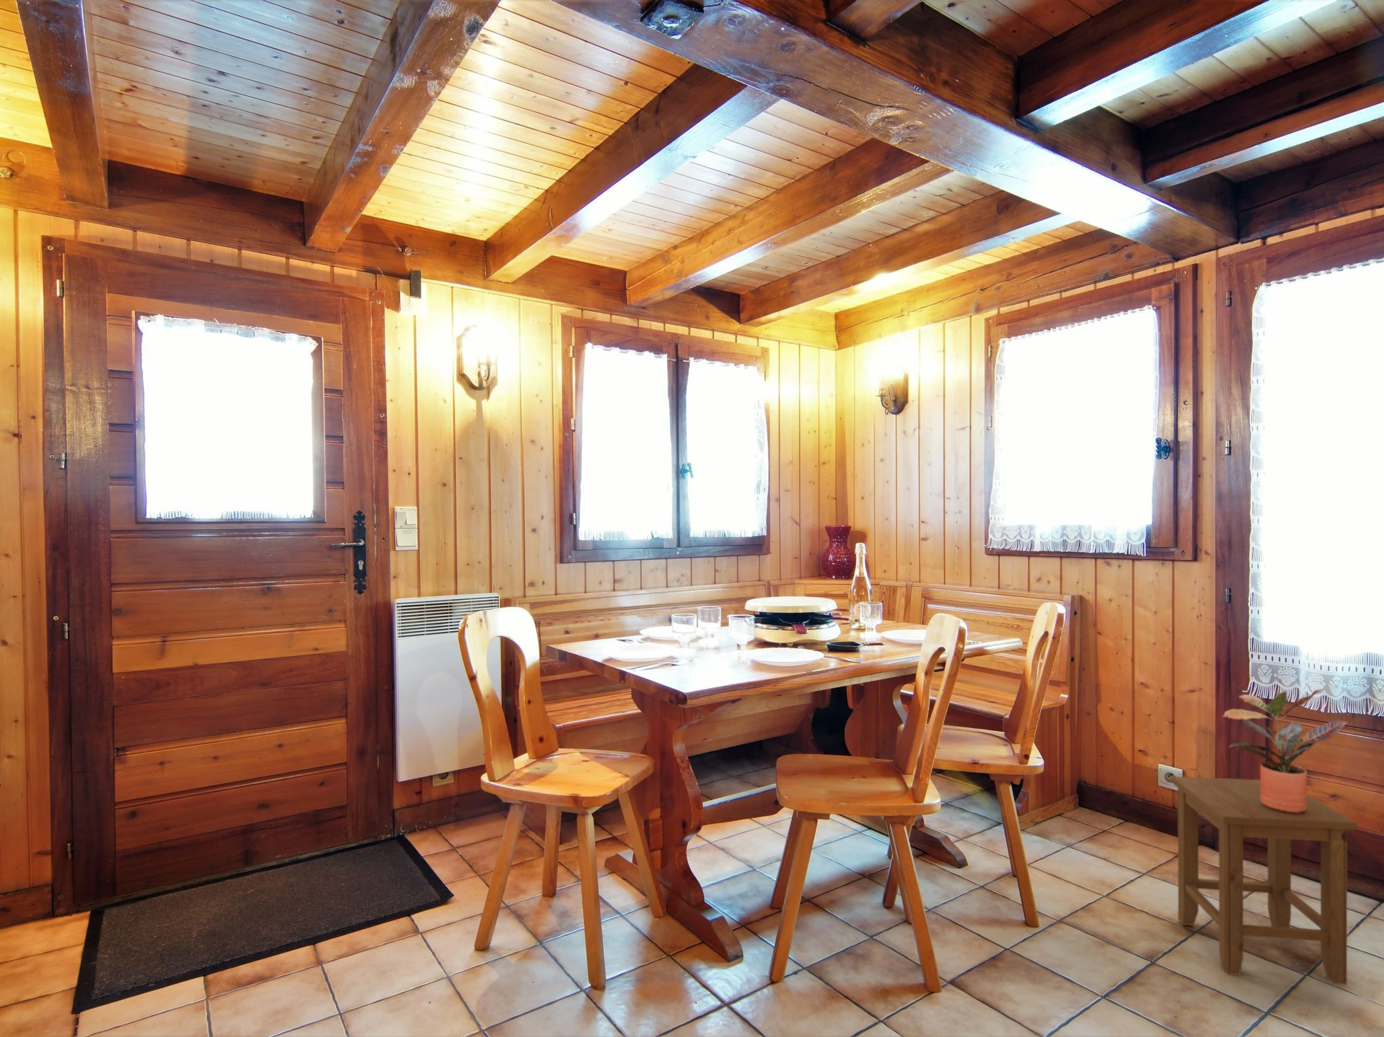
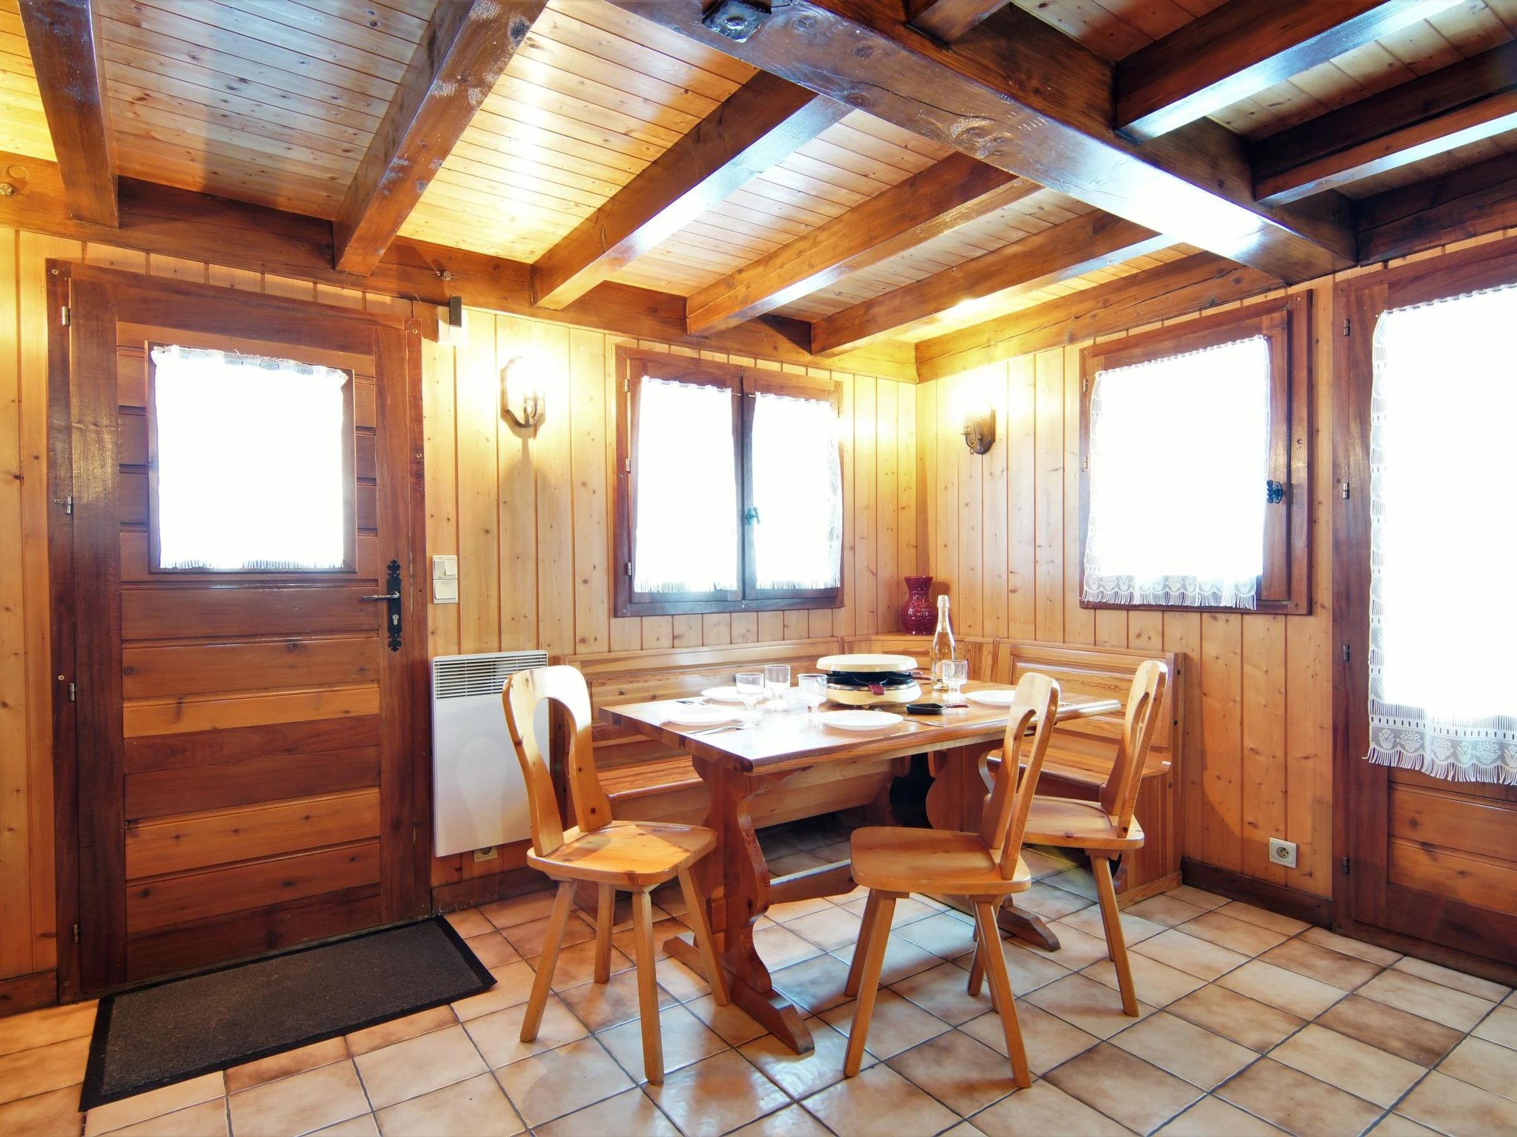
- potted plant (1273, 742)
- stool (1256, 882)
